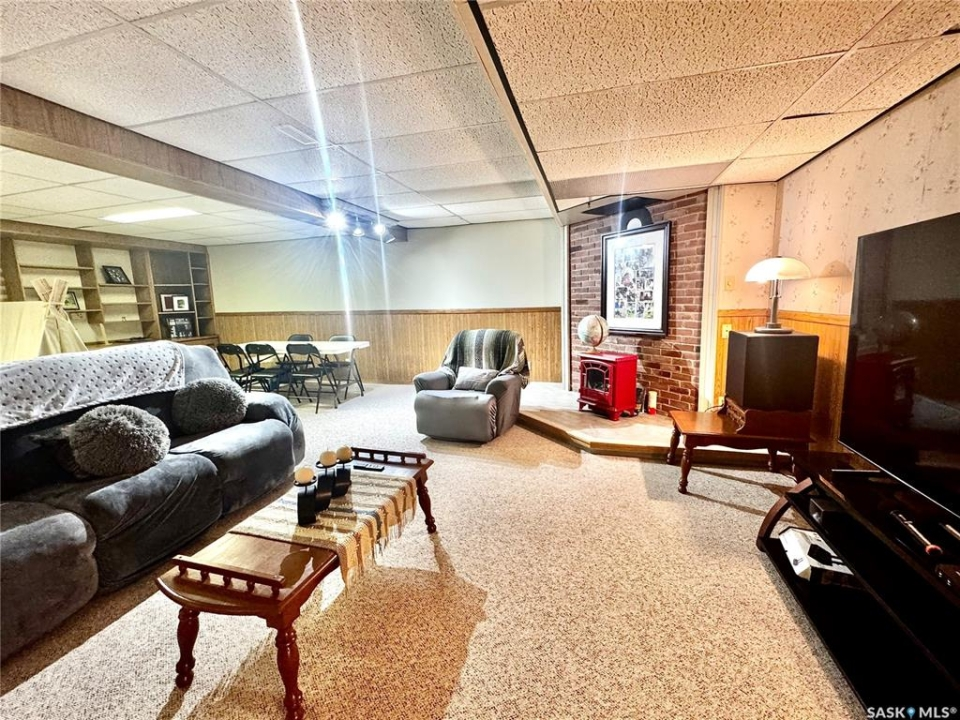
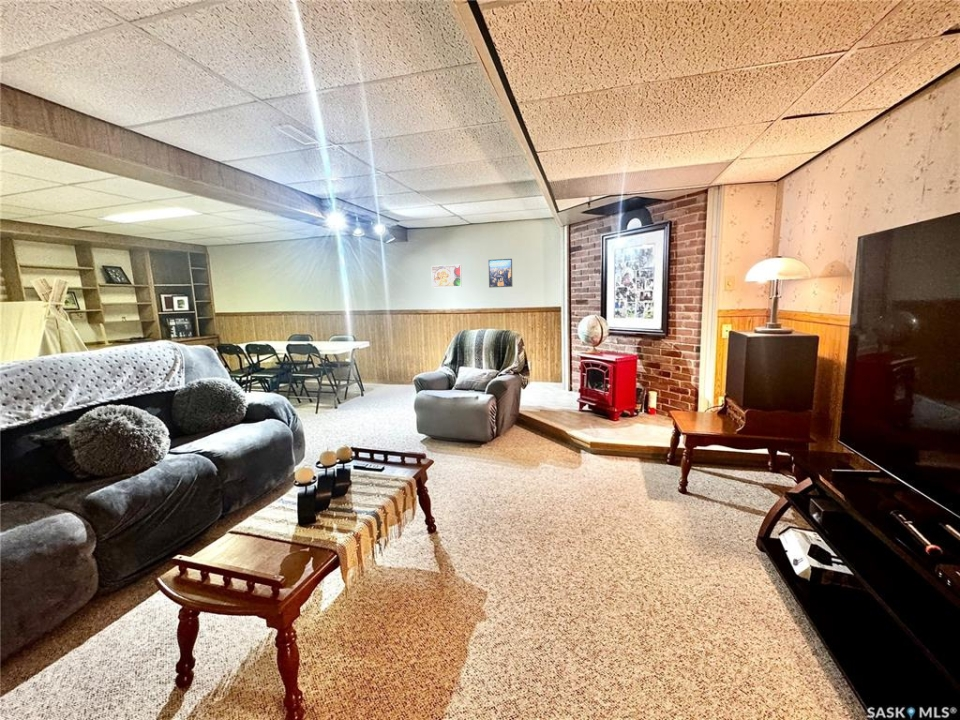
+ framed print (446, 276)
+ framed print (500, 273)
